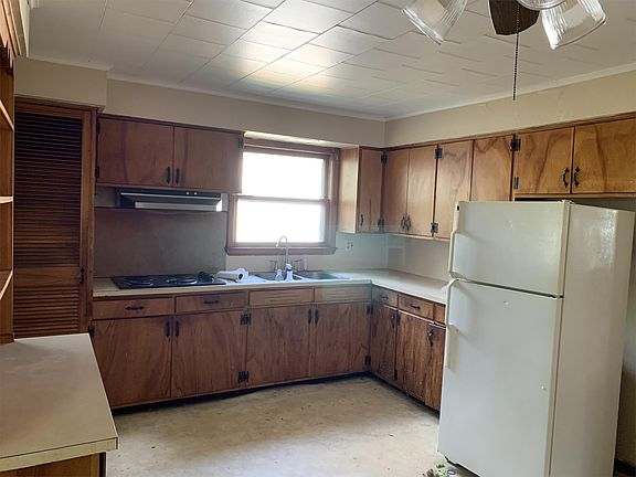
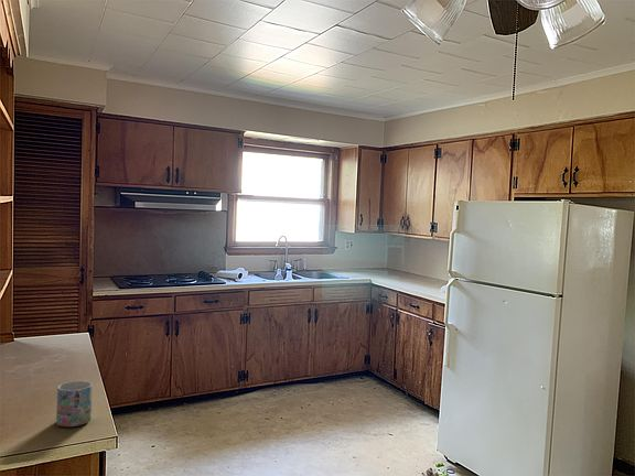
+ mug (73, 401)
